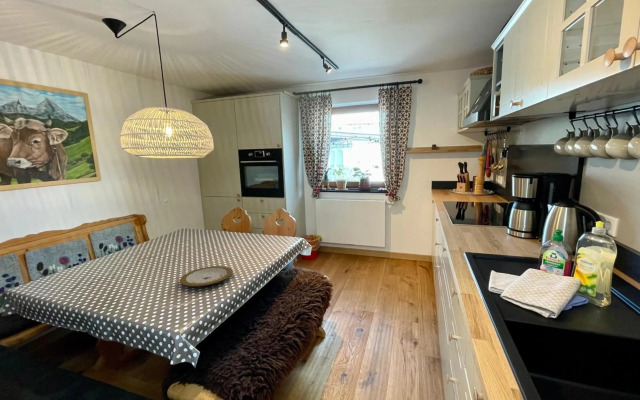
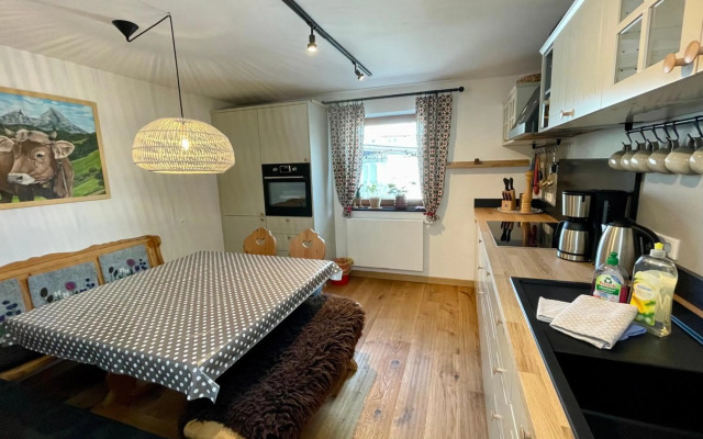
- plate (207, 277)
